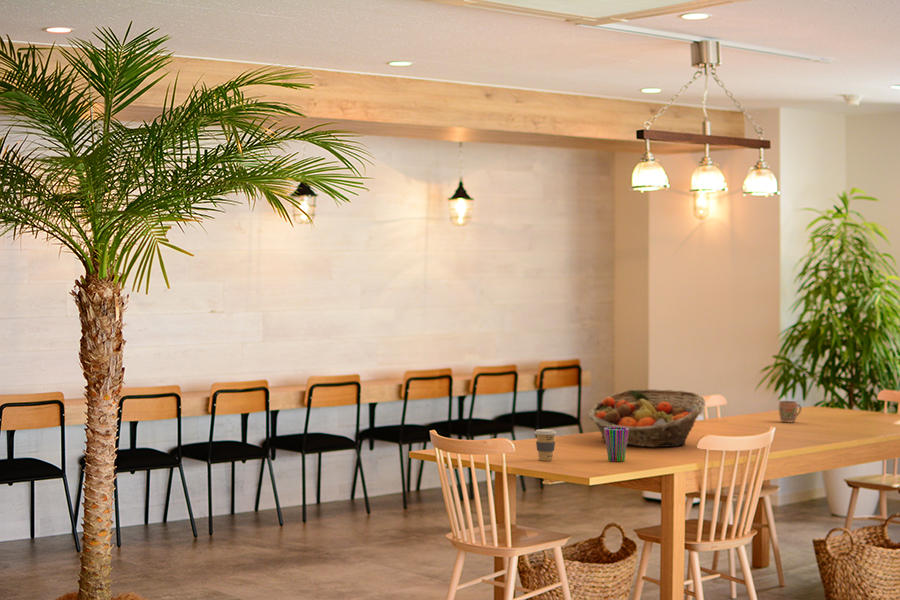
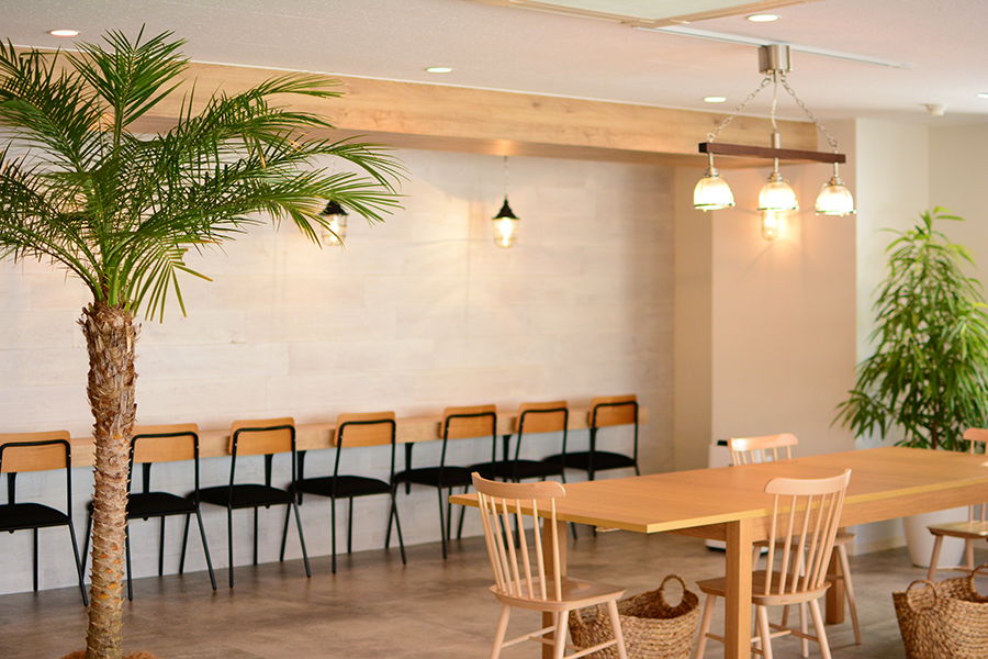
- fruit basket (646, 417)
- coffee cup (545, 444)
- mug (789, 411)
- cup (616, 444)
